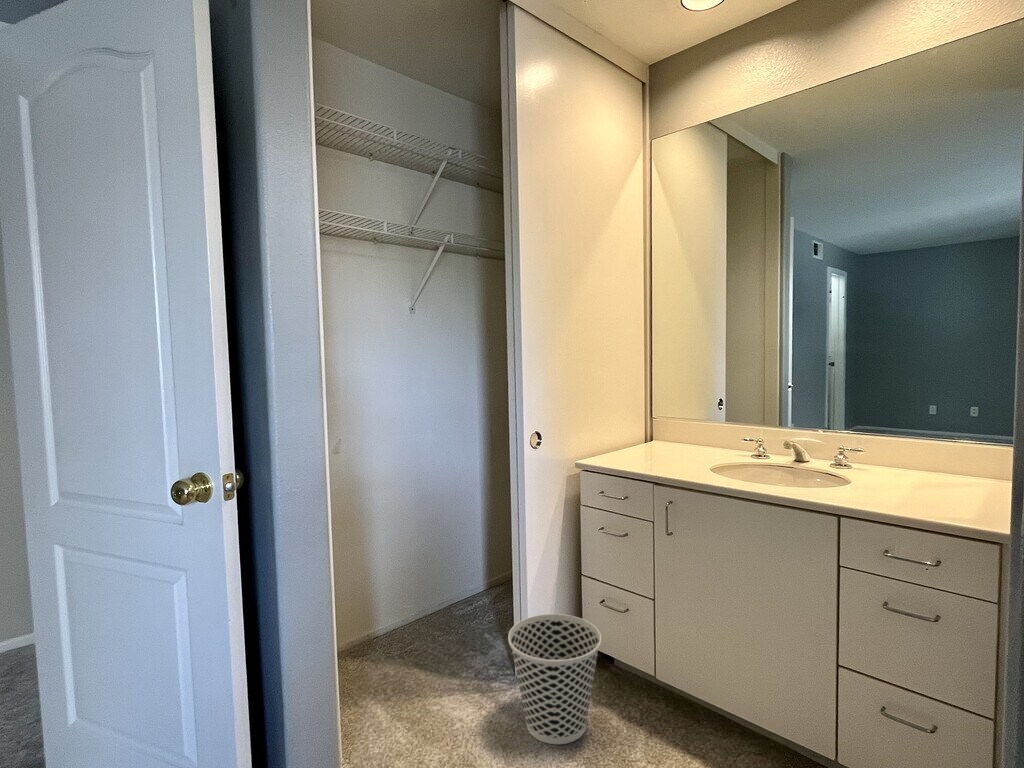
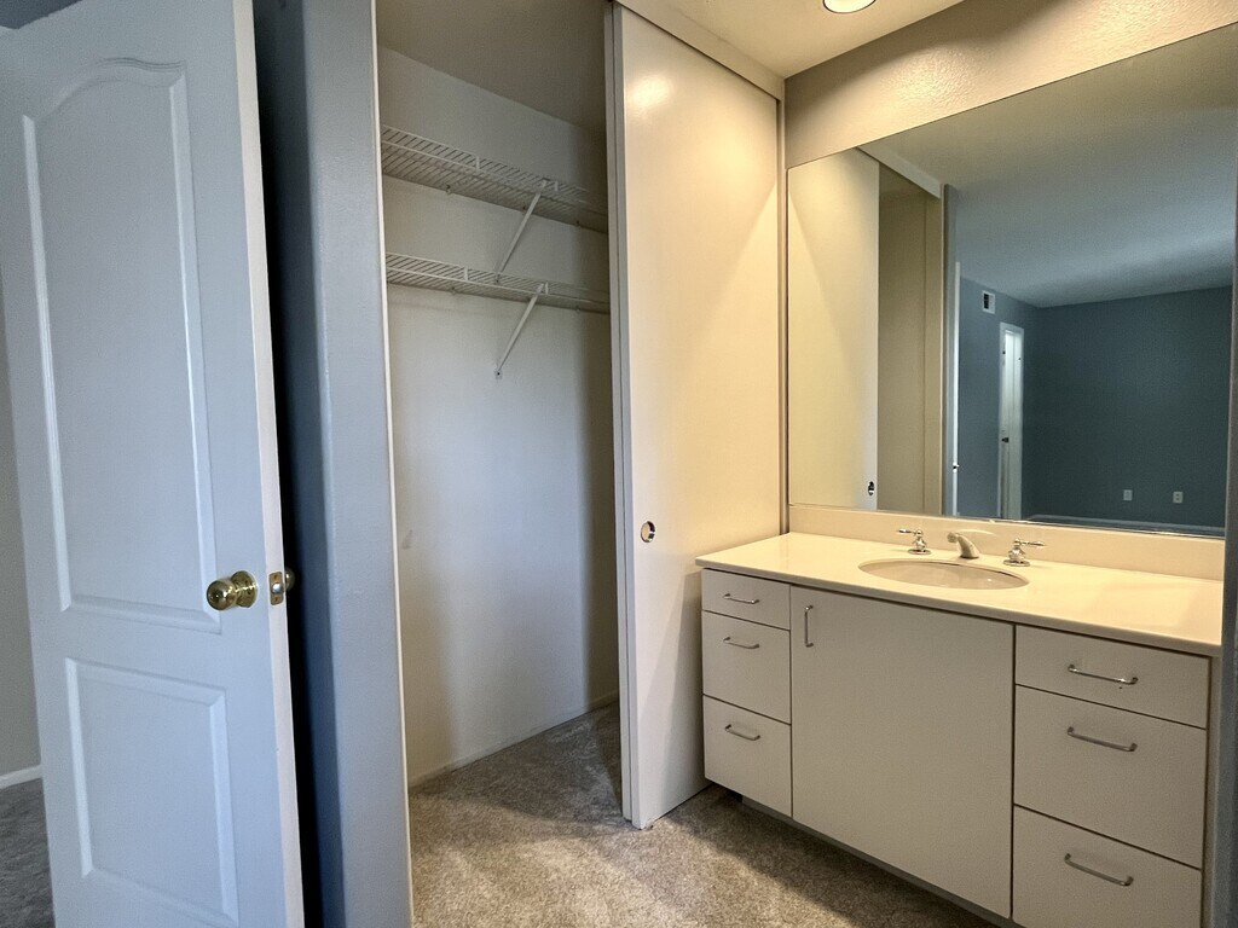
- wastebasket (555, 679)
